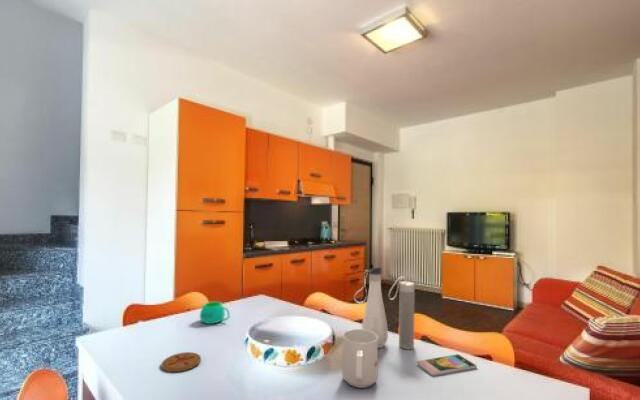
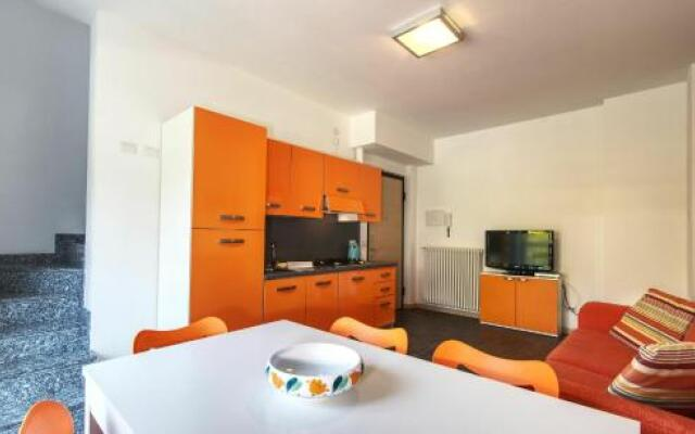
- mug (359, 360)
- mug (215, 312)
- smartphone (446, 364)
- water bottle (383, 306)
- coaster (181, 361)
